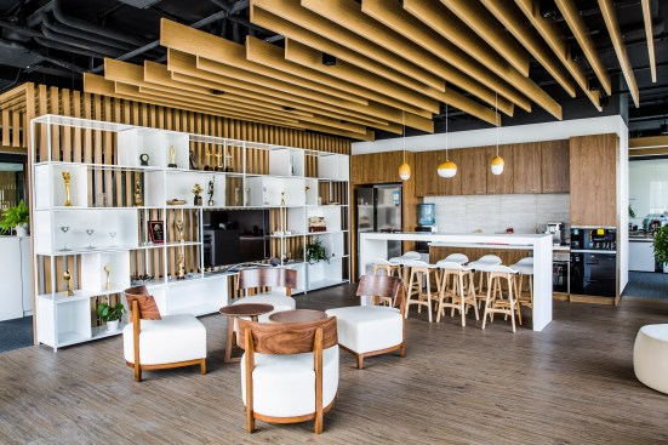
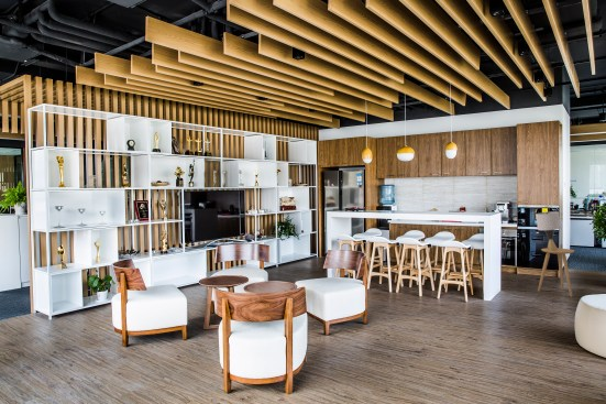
+ lamp (551, 230)
+ side table (560, 271)
